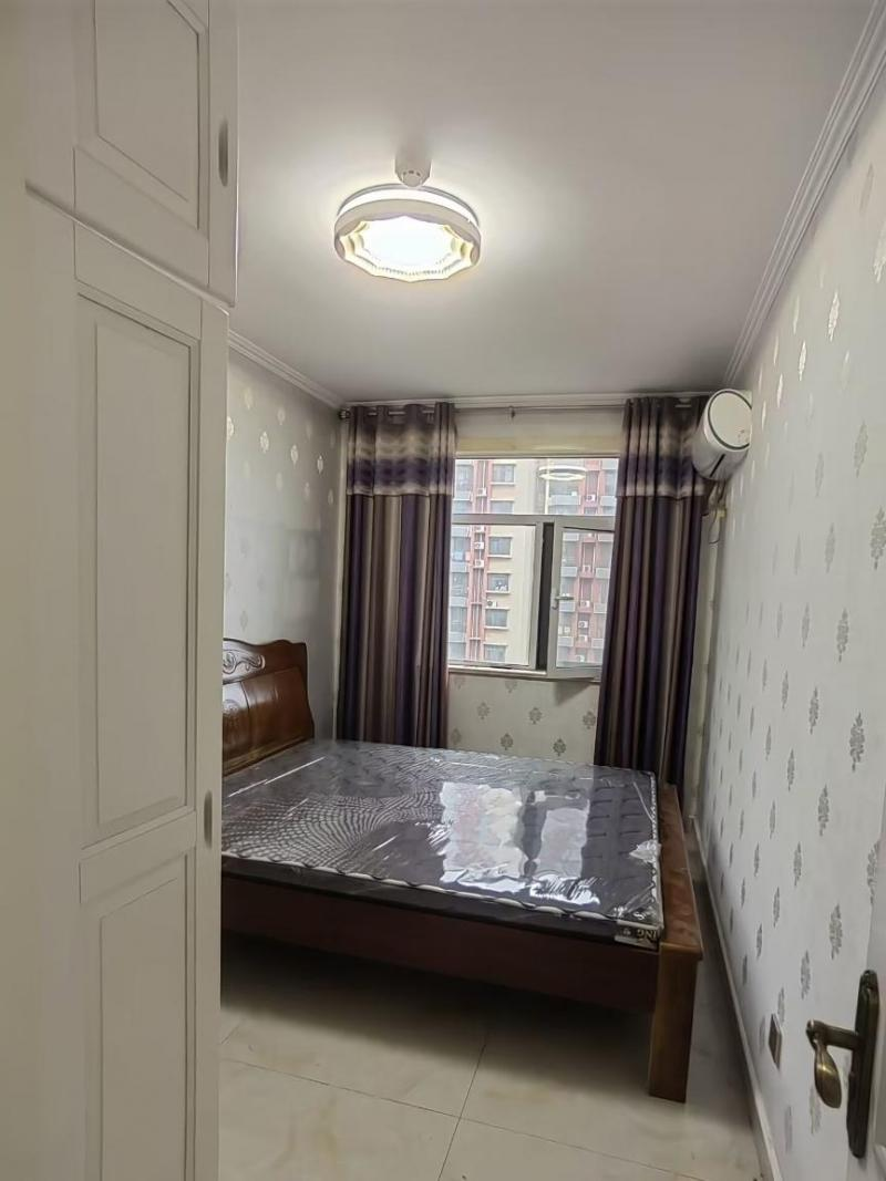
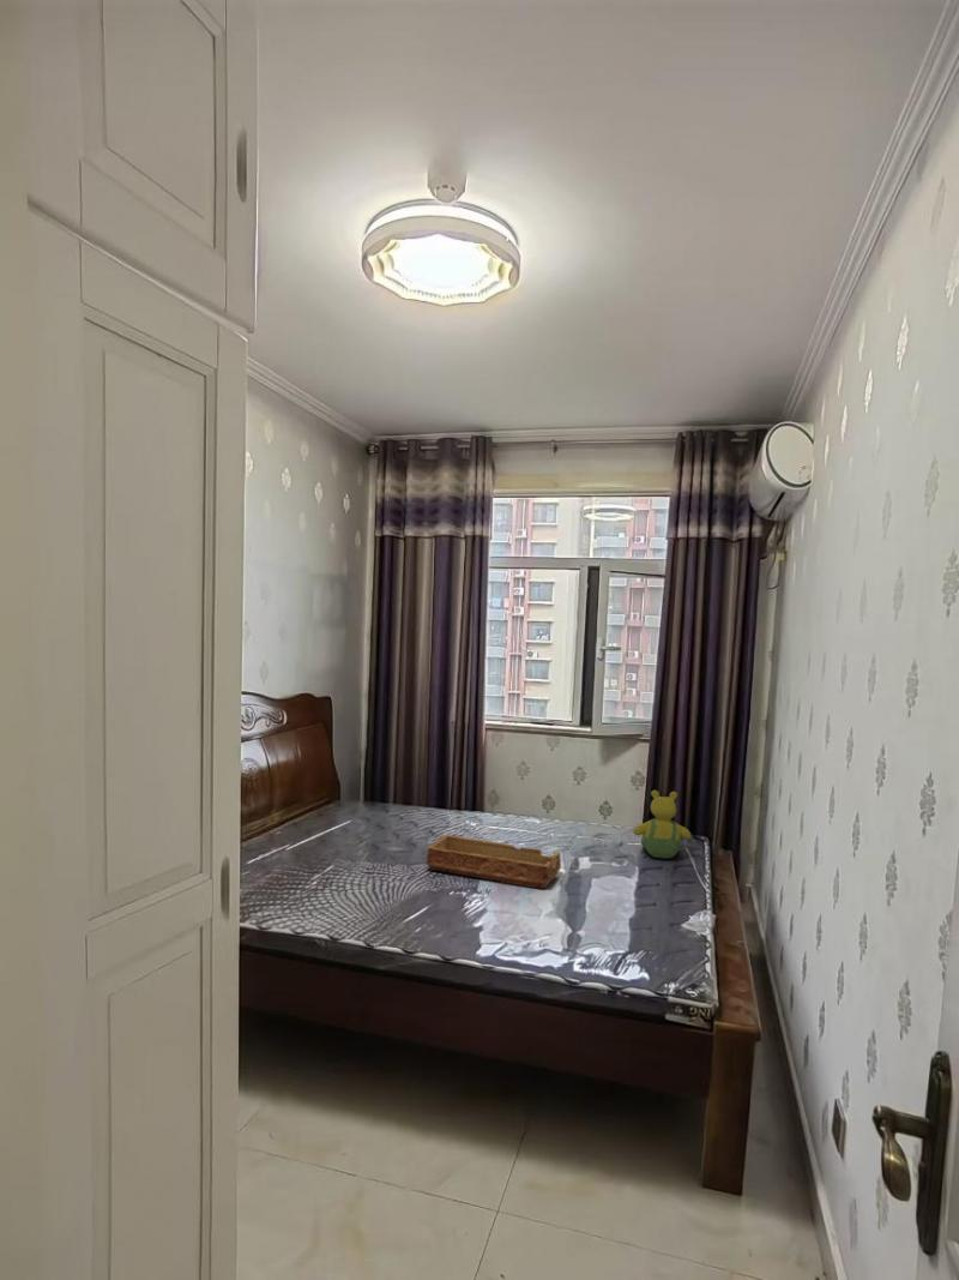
+ teddy bear (661, 821)
+ tray (493, 860)
